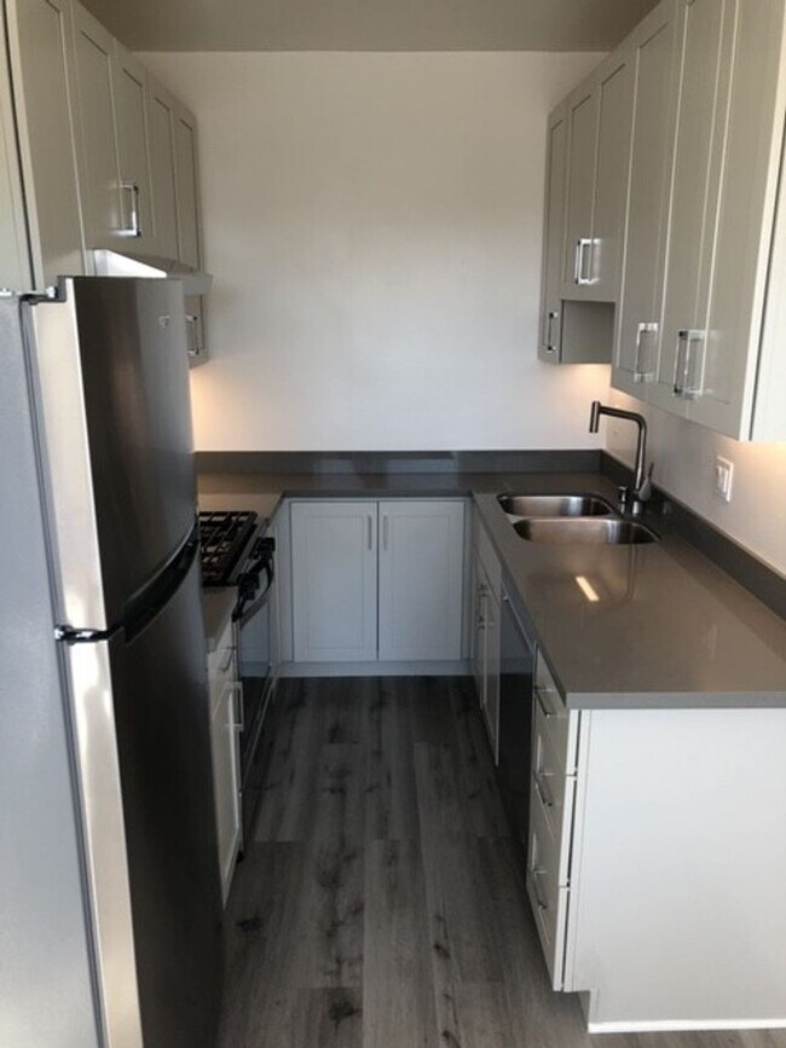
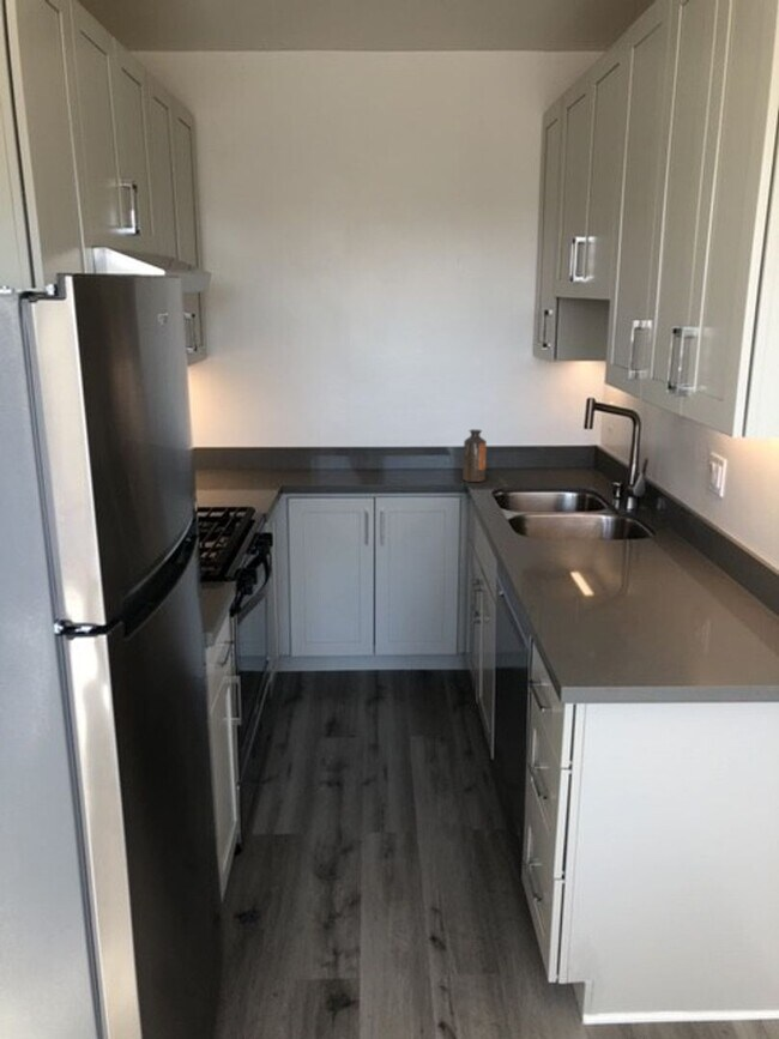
+ bottle (475, 454)
